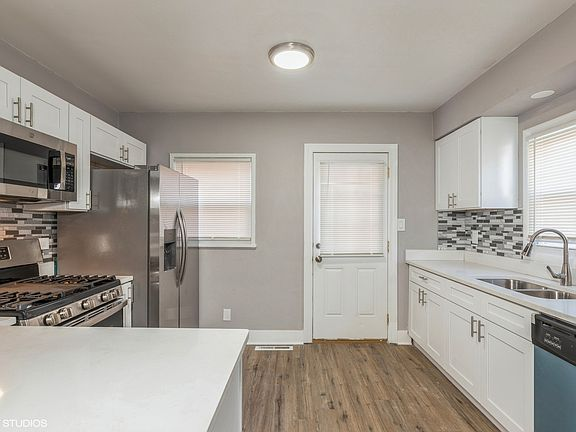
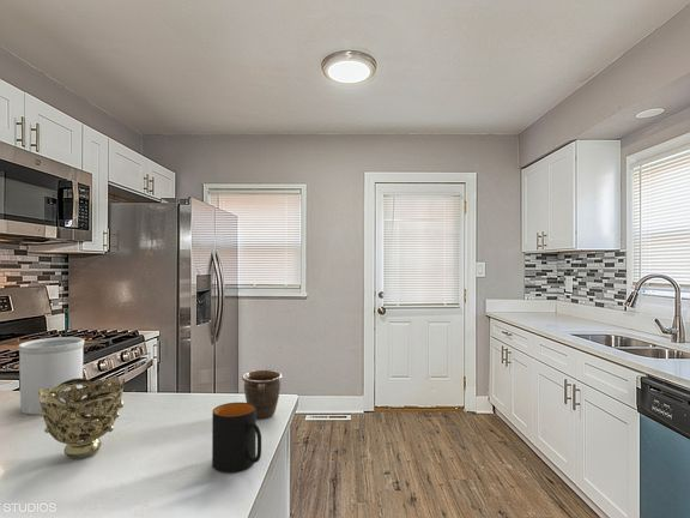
+ utensil holder (52, 373)
+ decorative bowl (83, 418)
+ mug (240, 438)
+ mug (261, 394)
